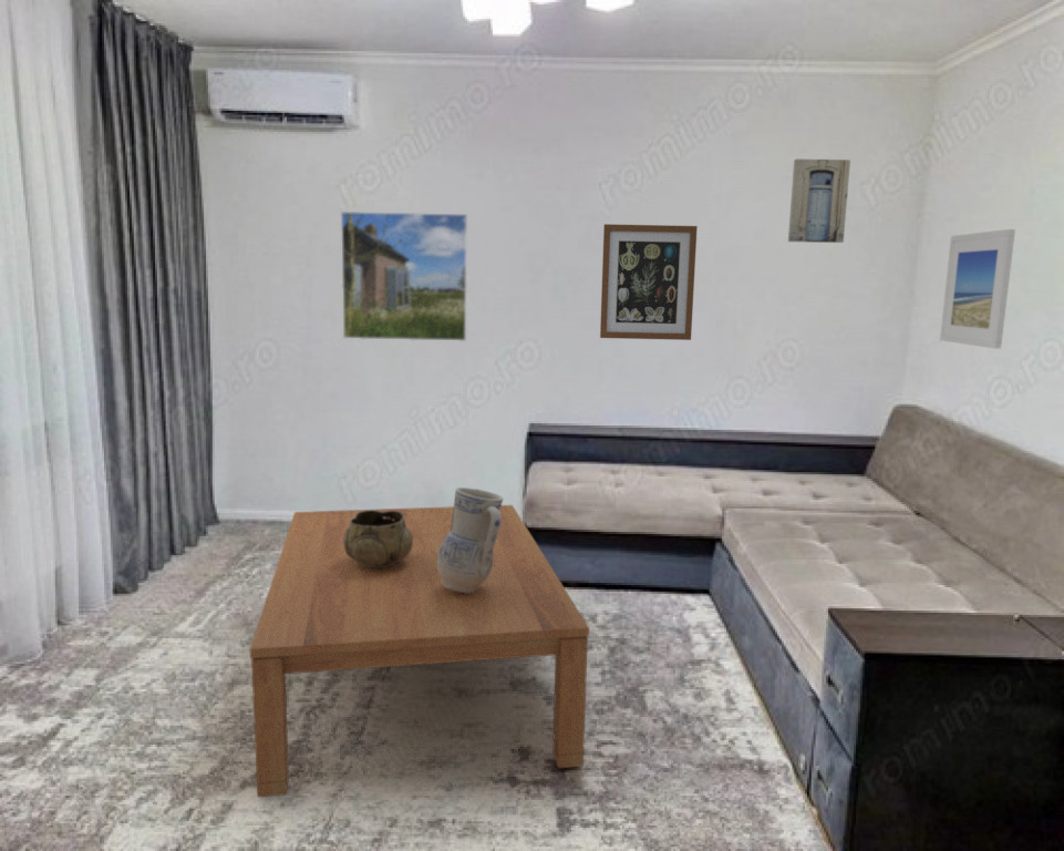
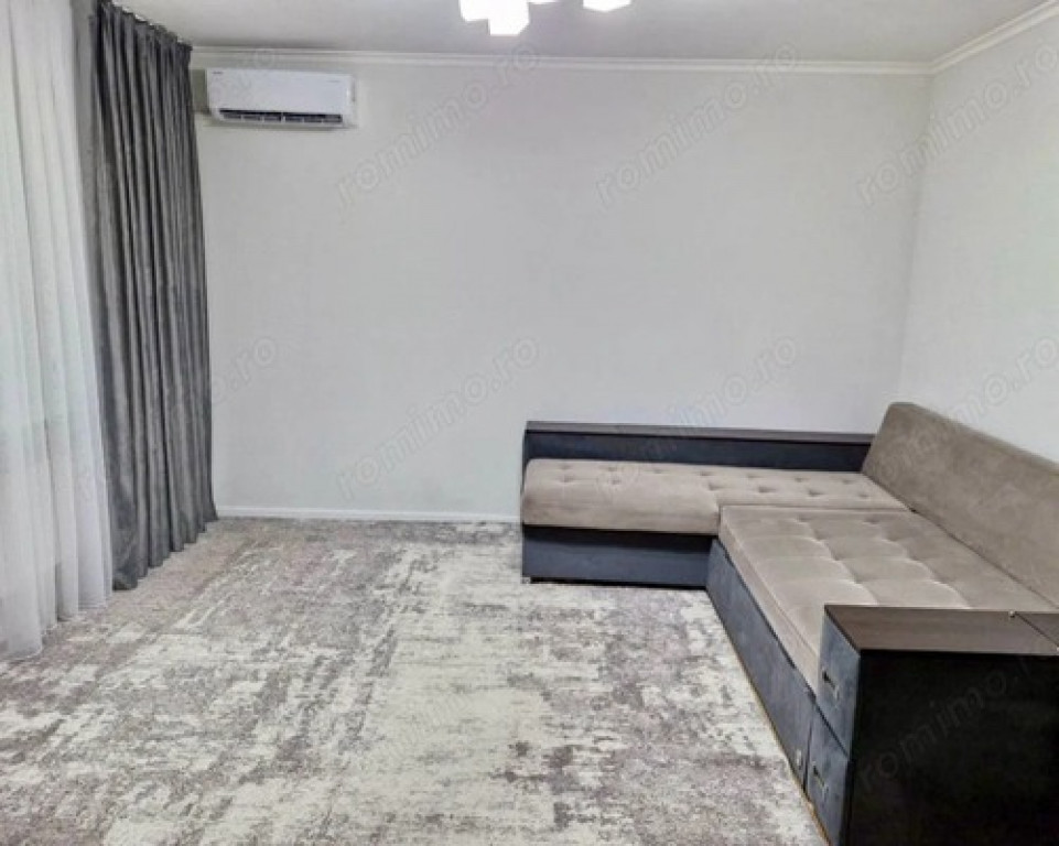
- wall art (648, 283)
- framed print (404, 277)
- wall art (818, 201)
- decorative bowl (378, 540)
- coffee table (414, 616)
- vase (471, 539)
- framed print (974, 289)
